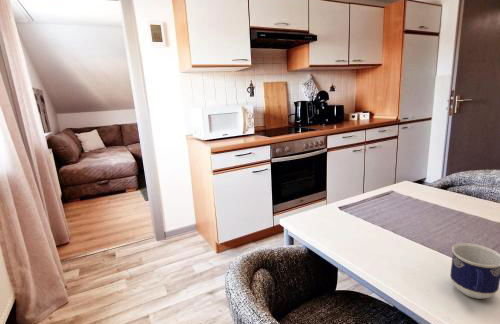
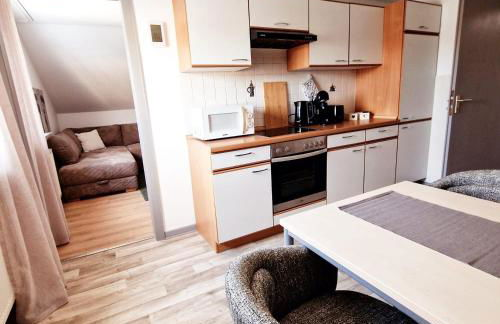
- cup (475, 276)
